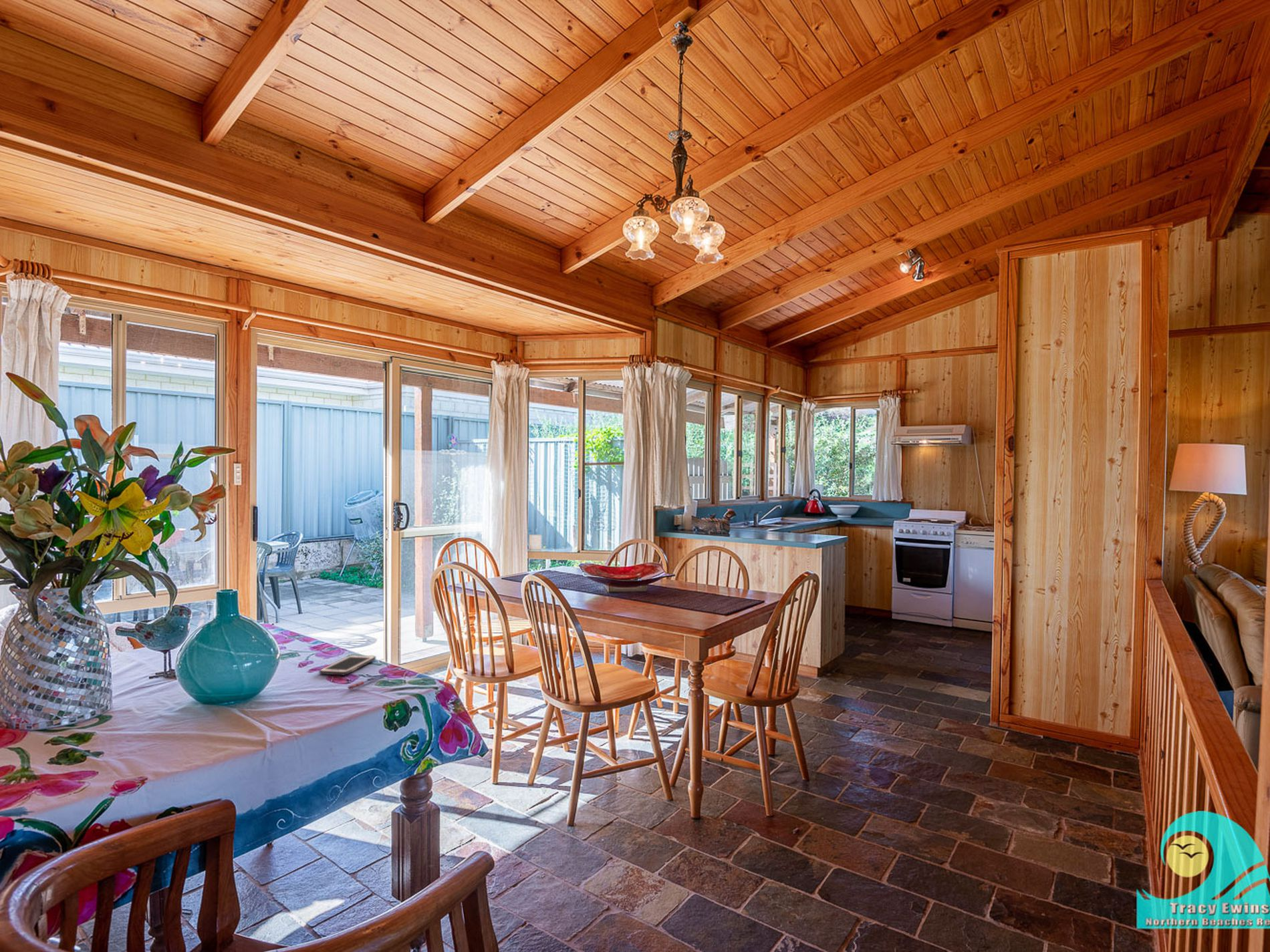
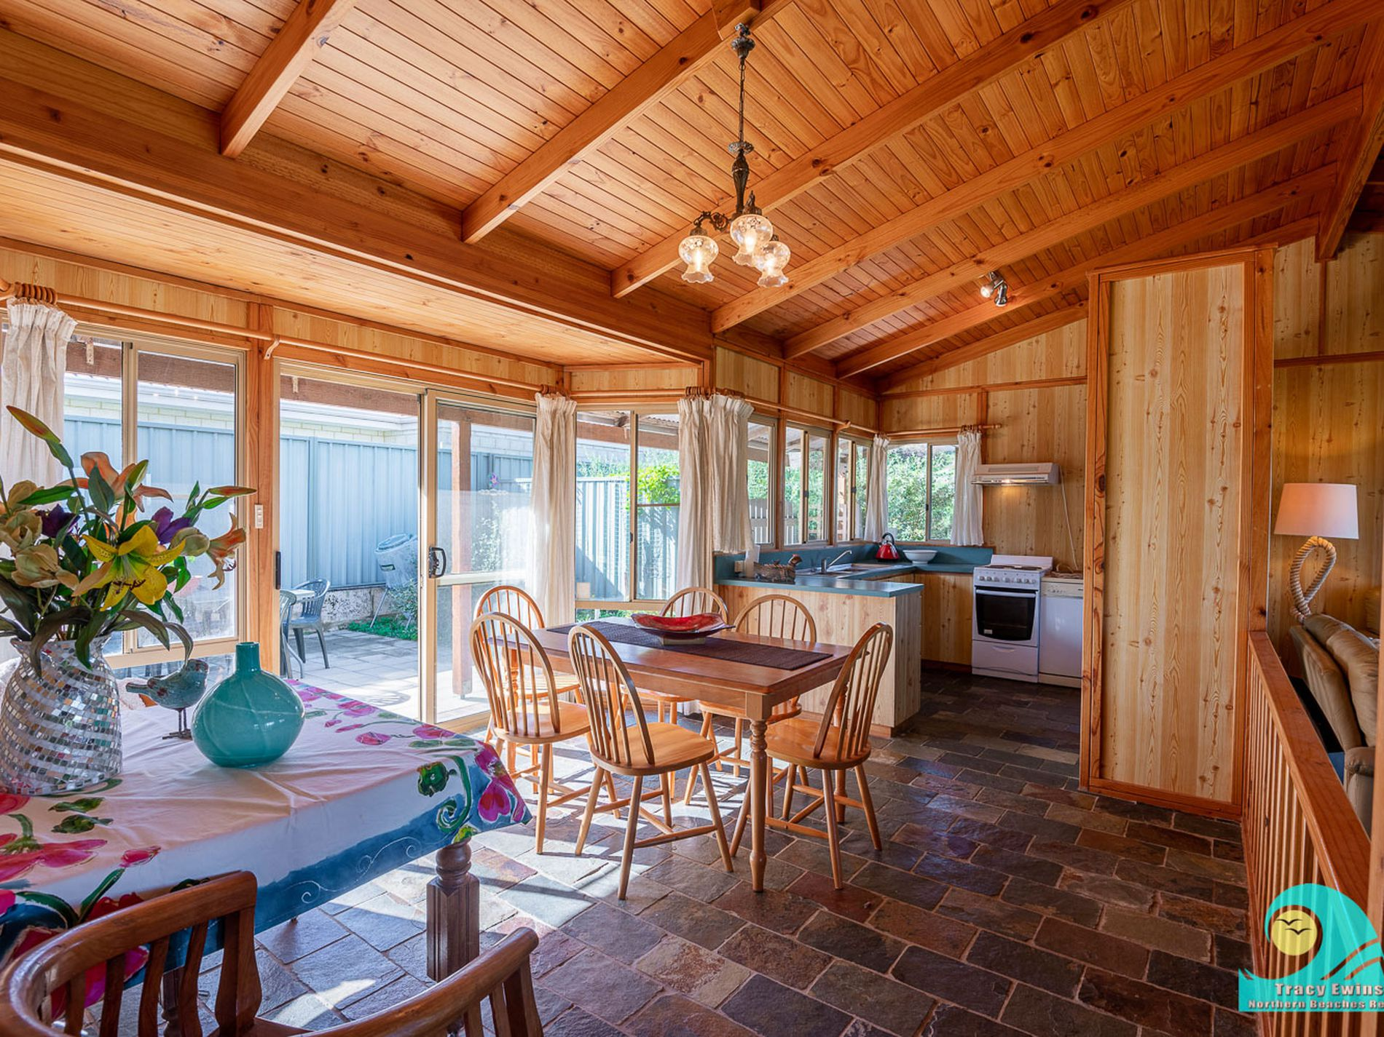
- pen (369, 679)
- cell phone (348, 665)
